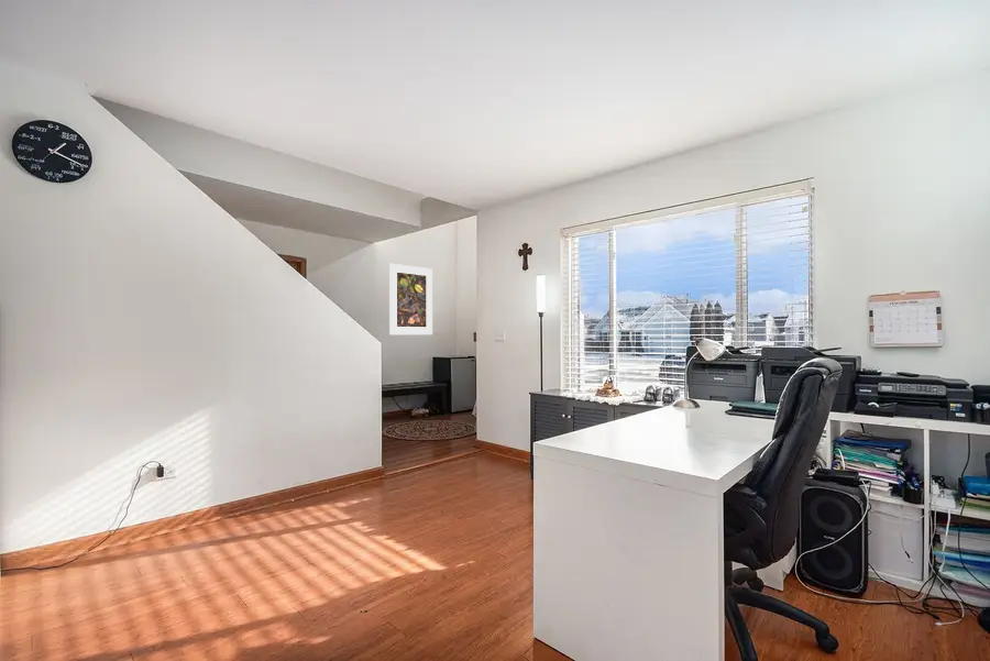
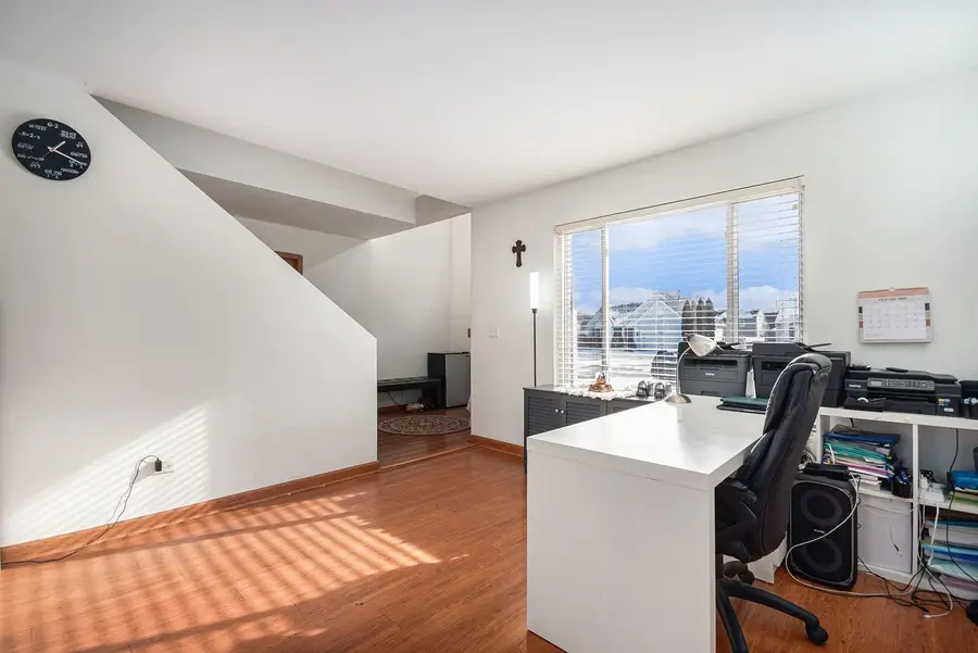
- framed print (411, 300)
